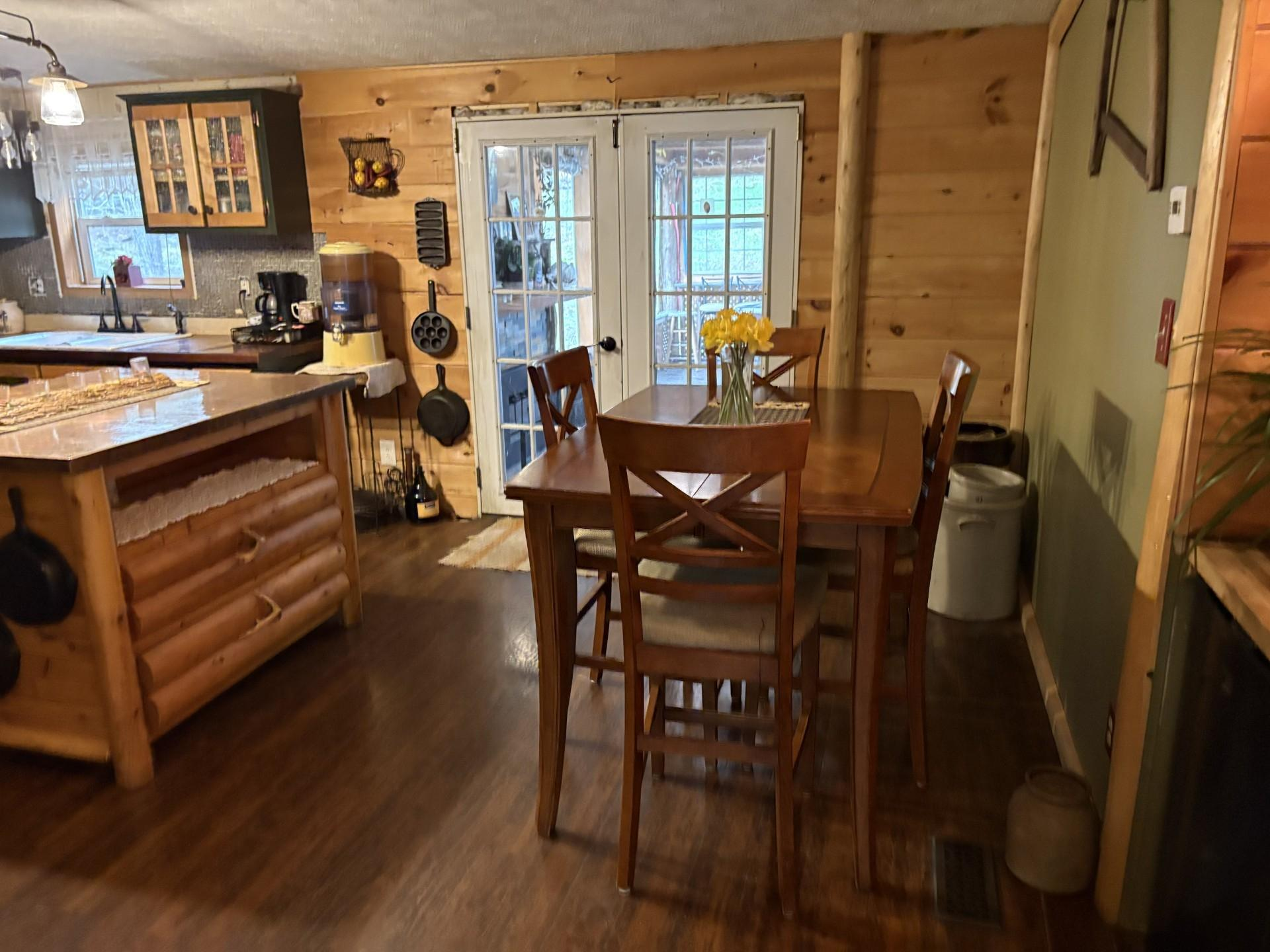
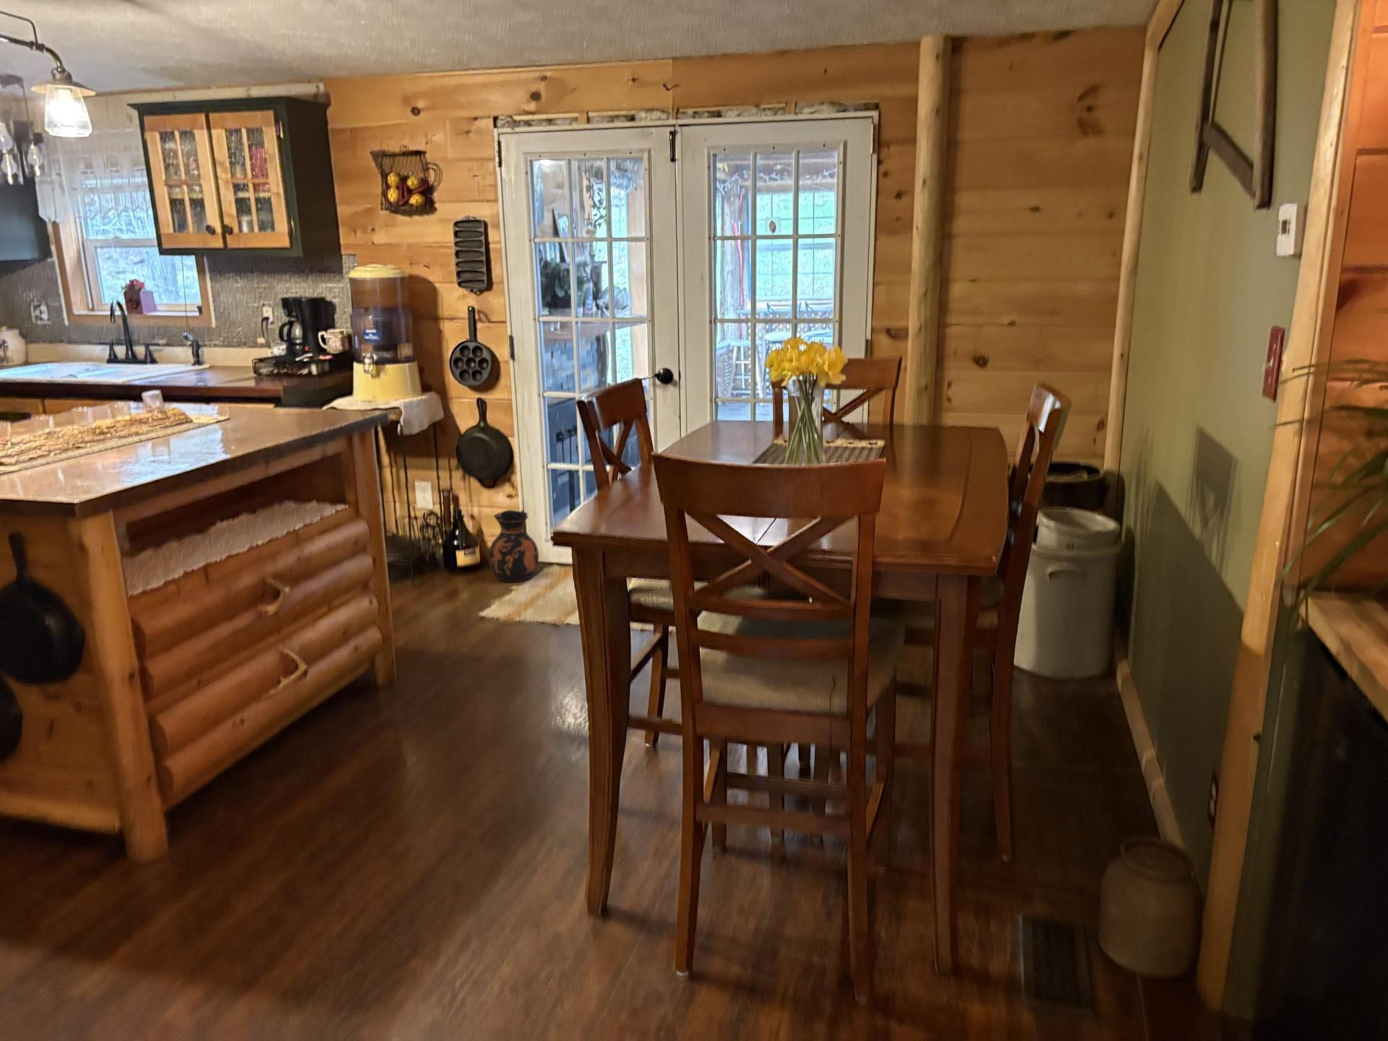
+ ceramic jug (513, 545)
